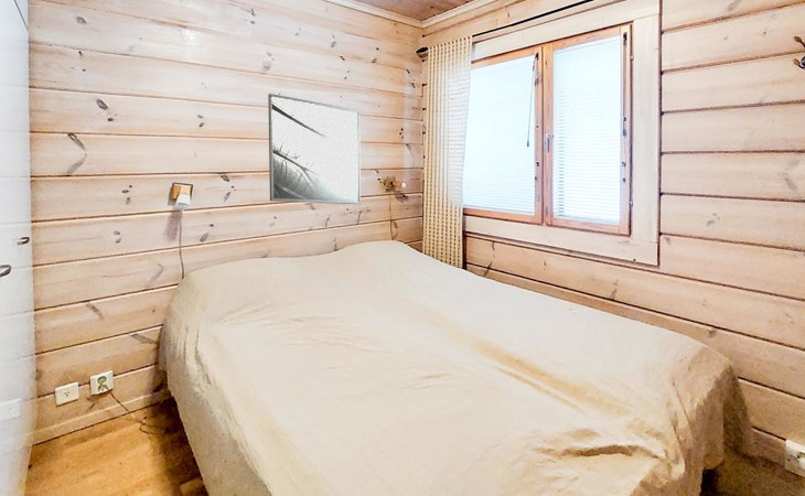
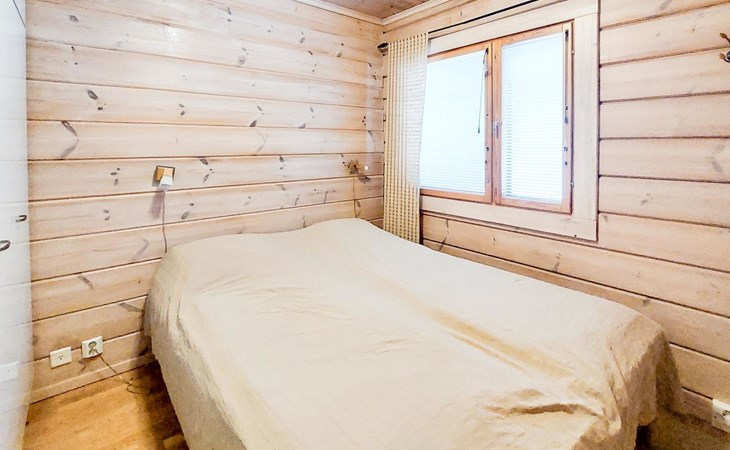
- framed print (318, 152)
